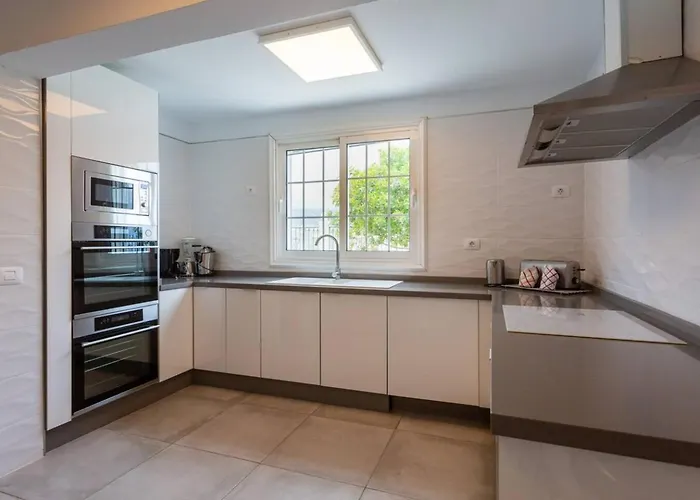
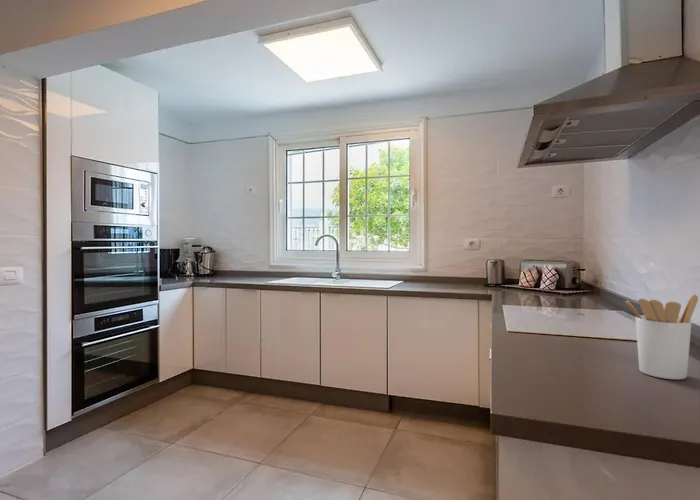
+ utensil holder (661, 334)
